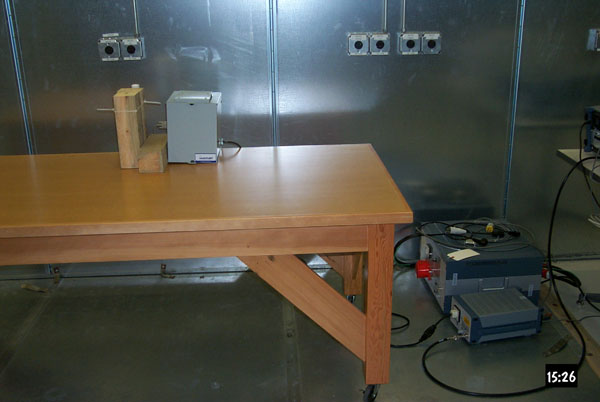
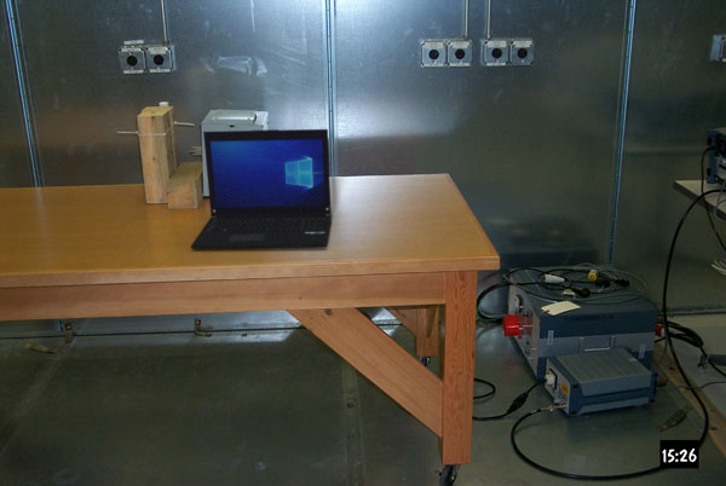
+ laptop (261, 186)
